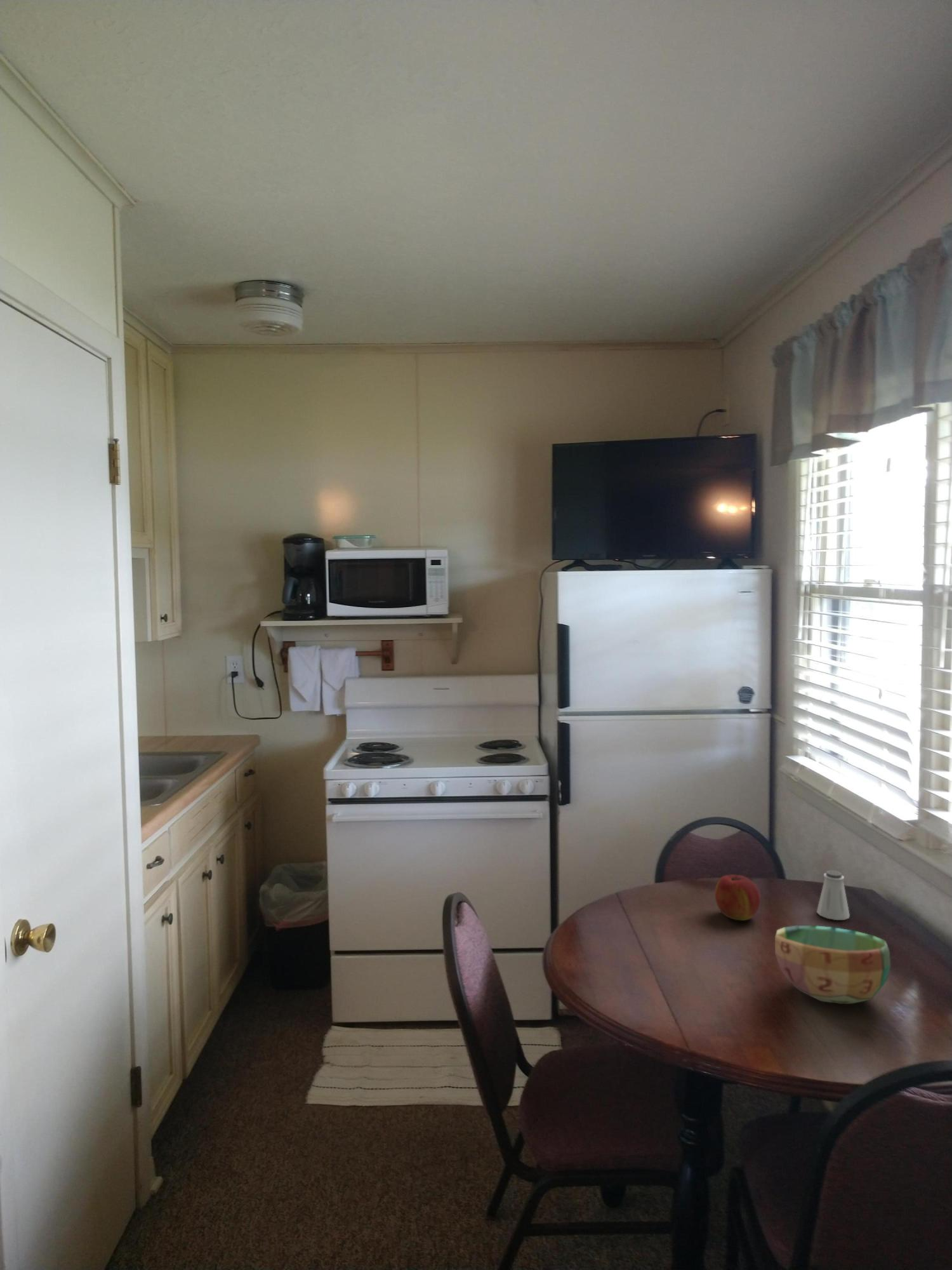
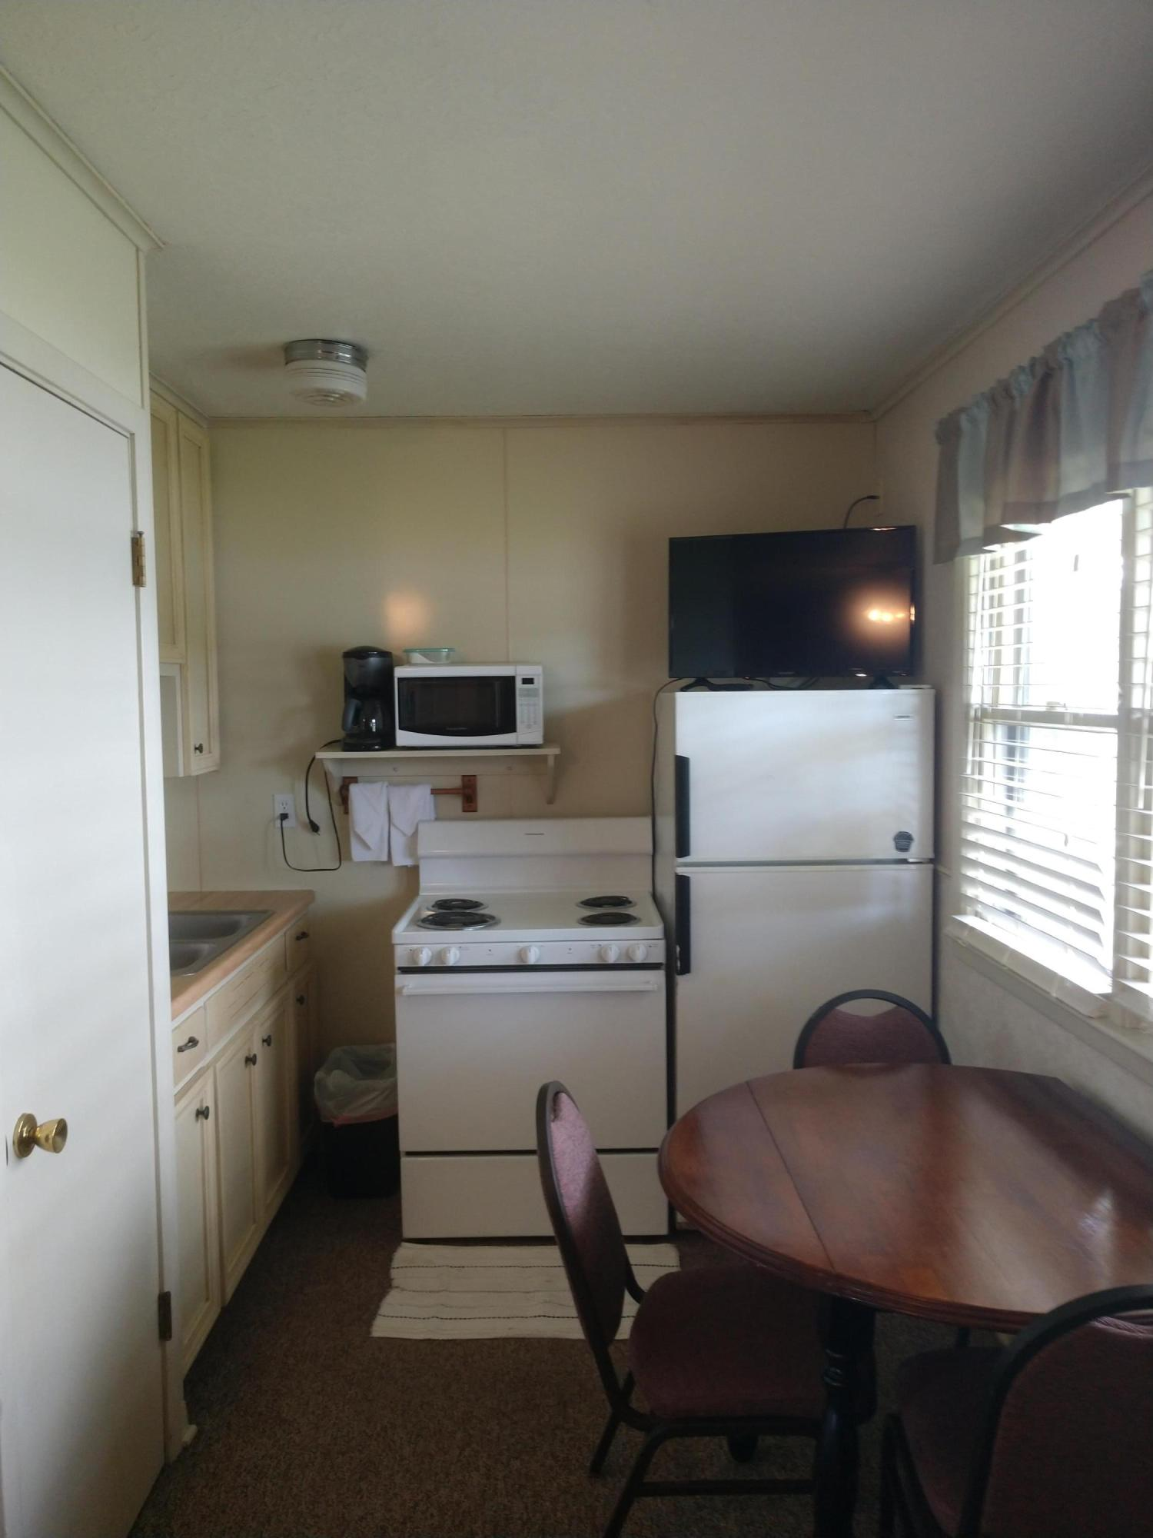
- apple (737, 897)
- saltshaker (833, 893)
- bowl (830, 962)
